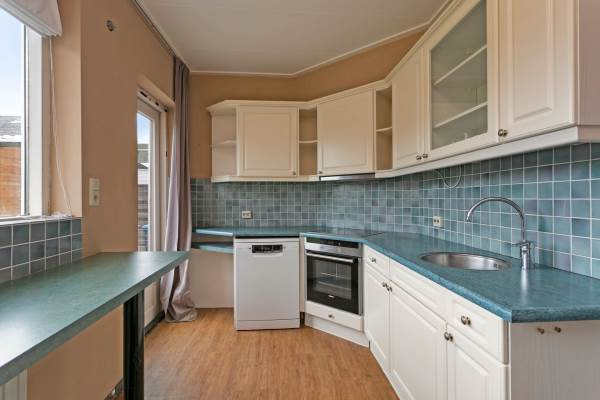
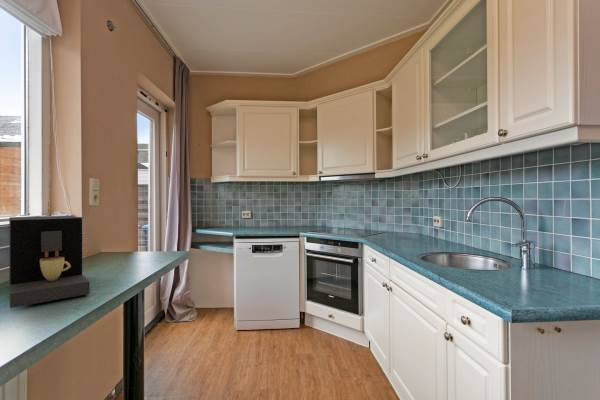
+ coffee maker (46, 254)
